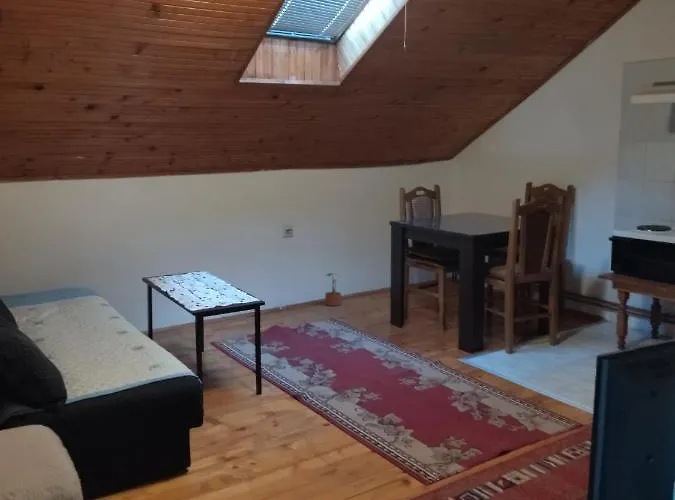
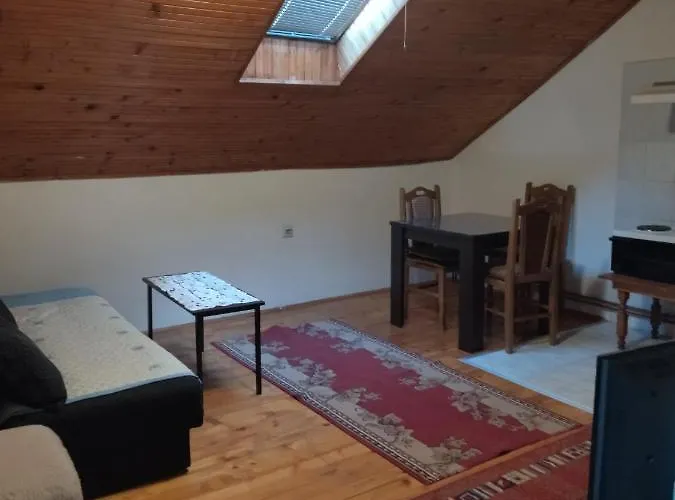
- potted plant (332, 288)
